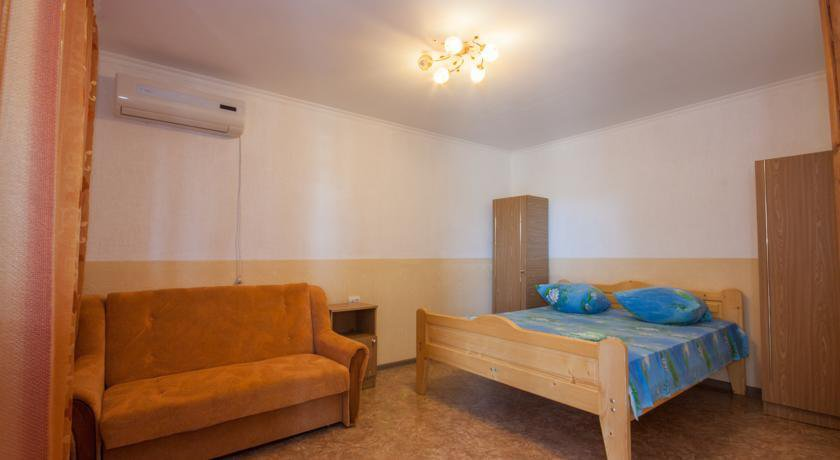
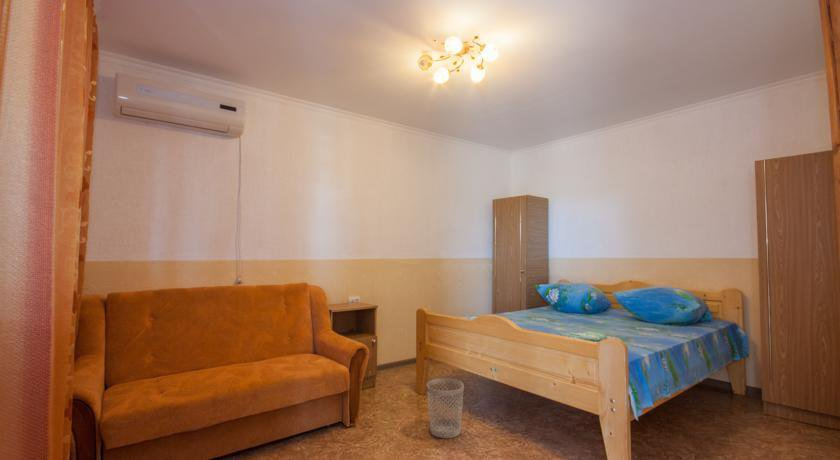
+ wastebasket (444, 408)
